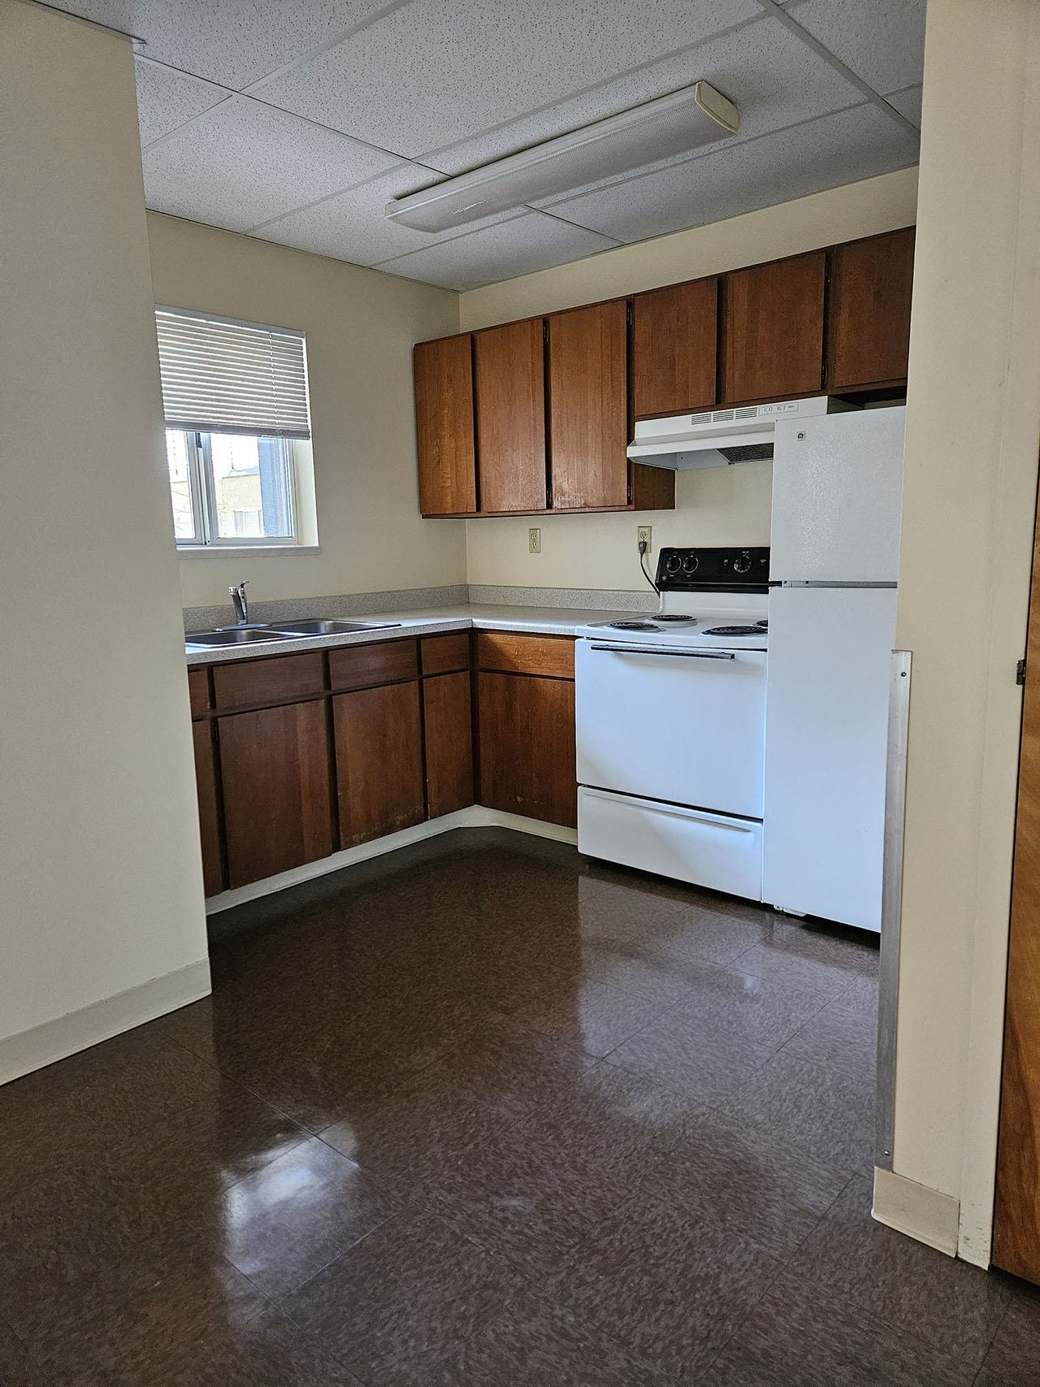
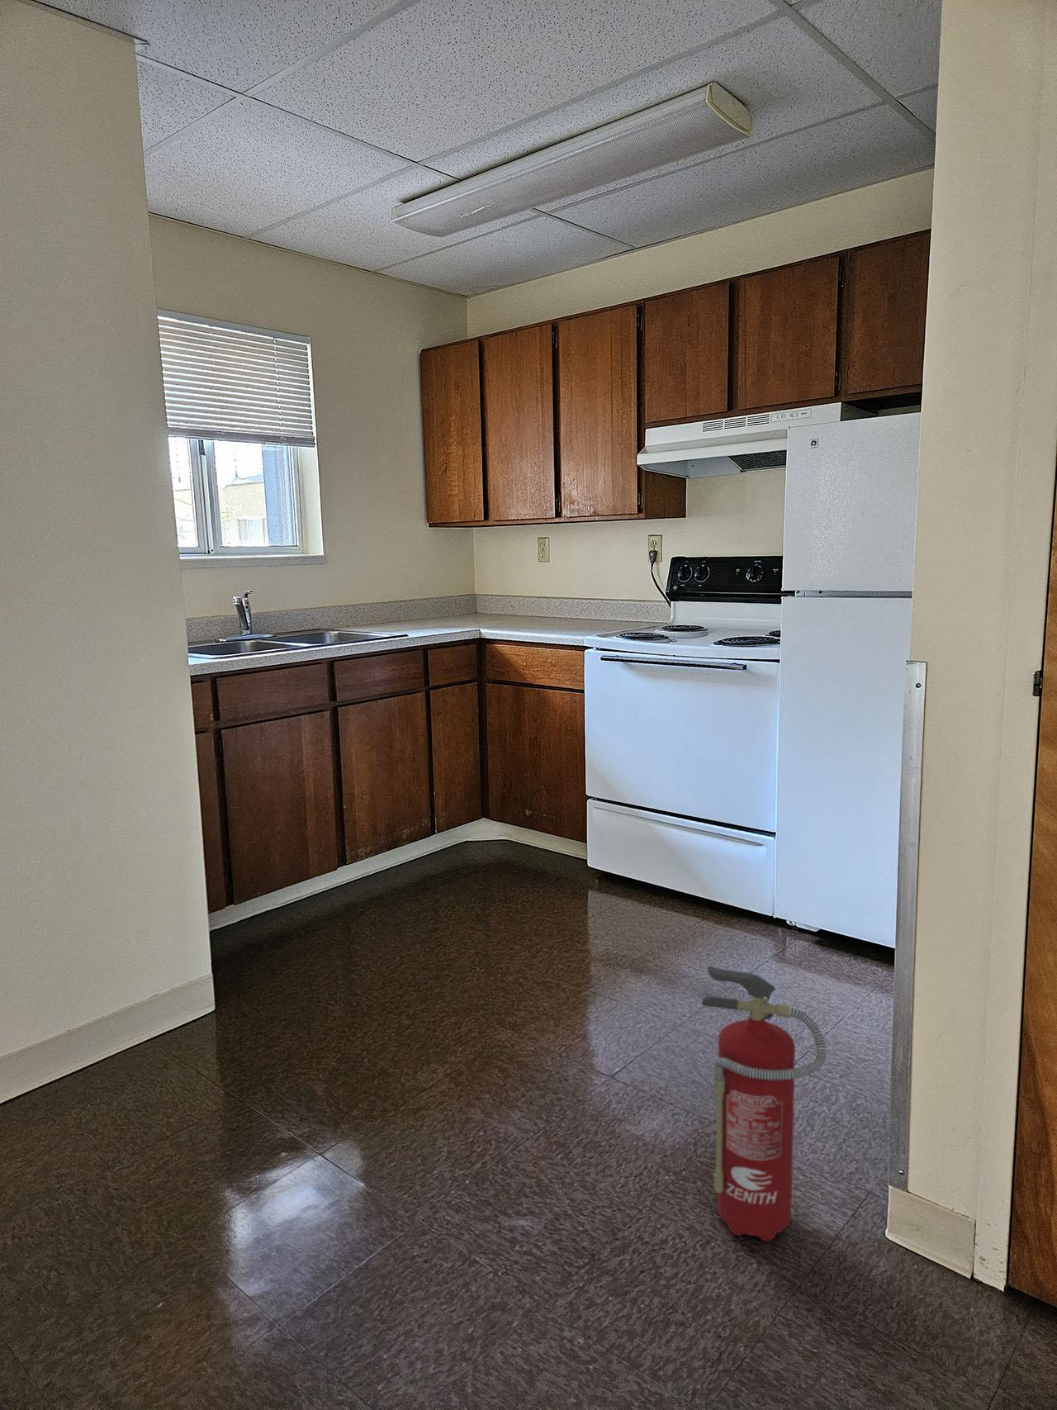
+ fire extinguisher (762, 1105)
